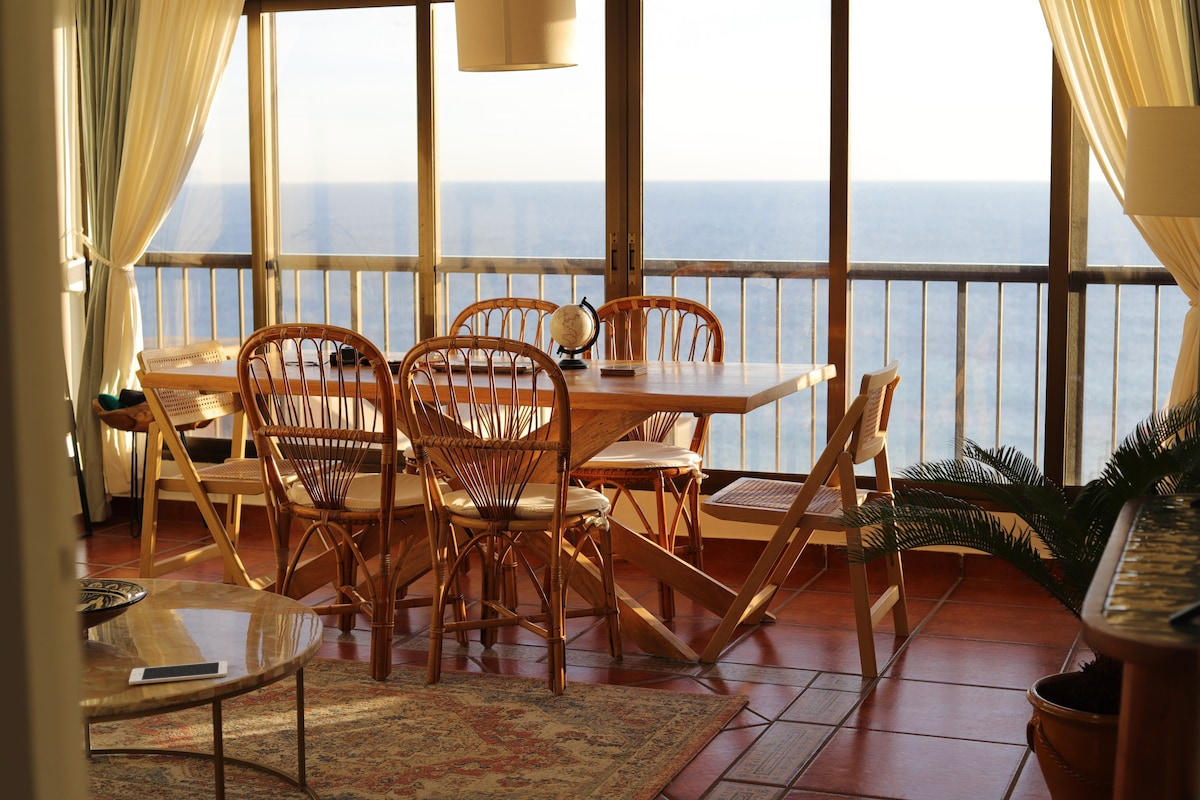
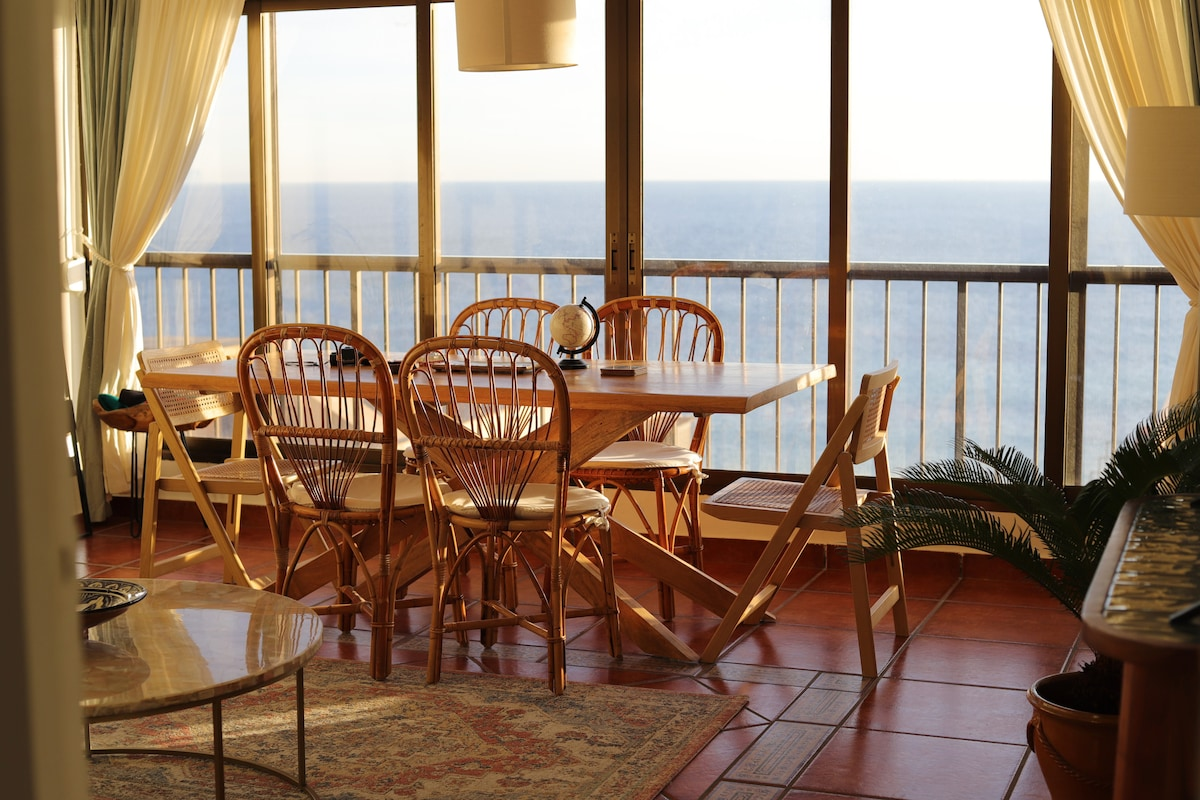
- cell phone (179, 672)
